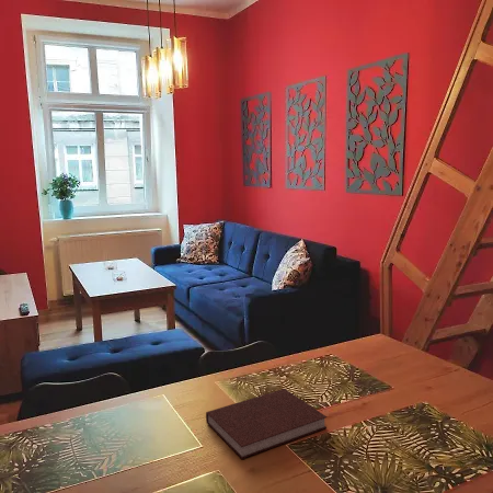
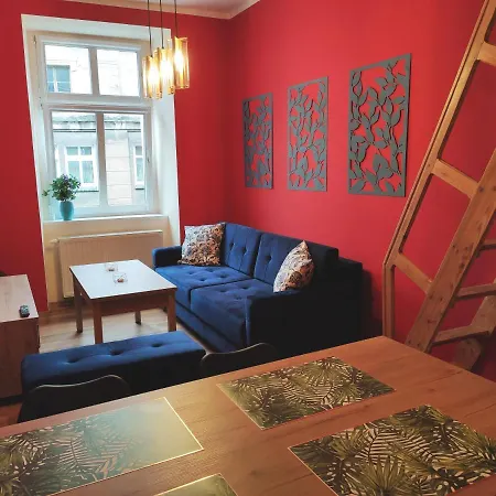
- notebook (265, 420)
